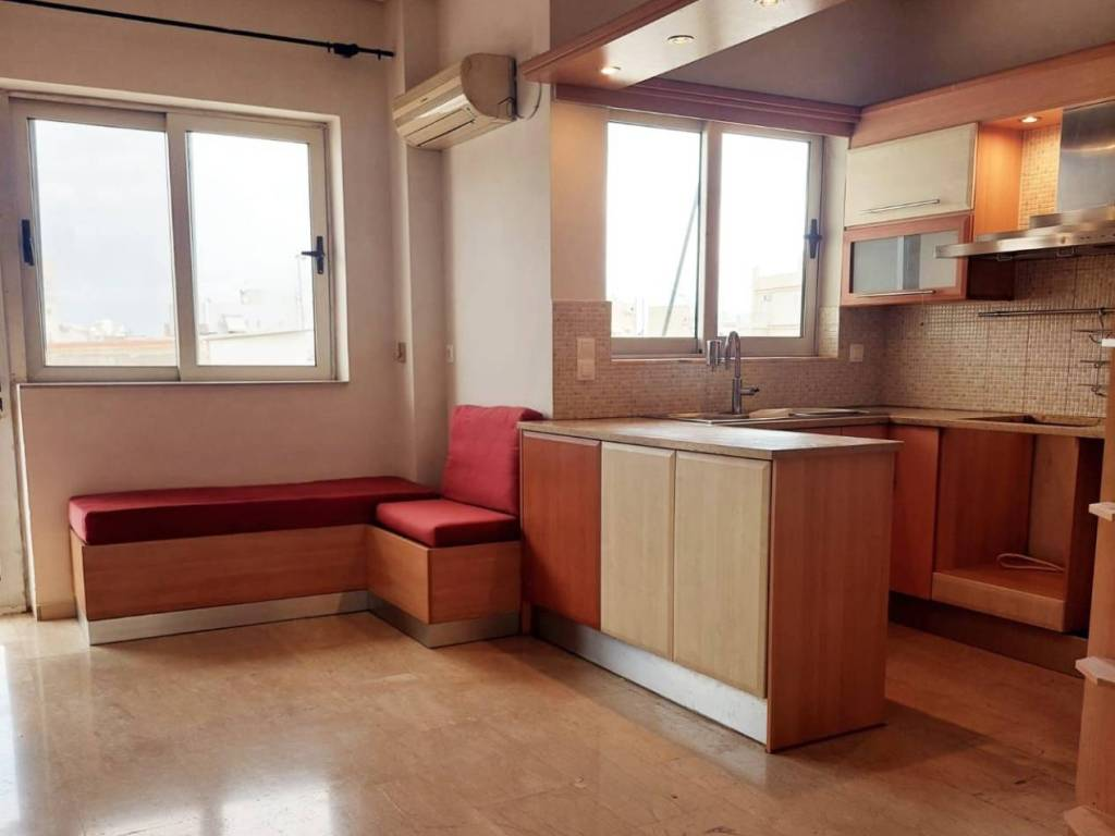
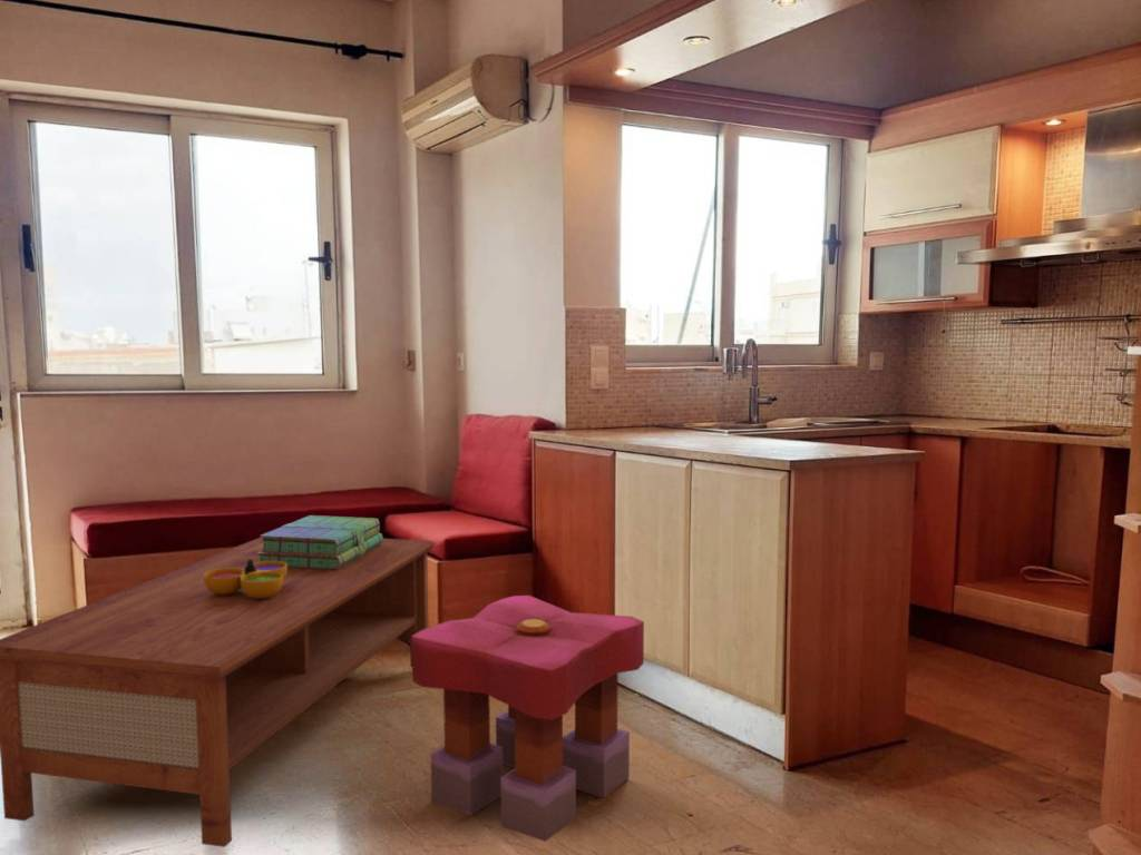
+ stack of books (322, 540)
+ stool (532, 704)
+ coffee table (255, 657)
+ decorative bowl (244, 573)
